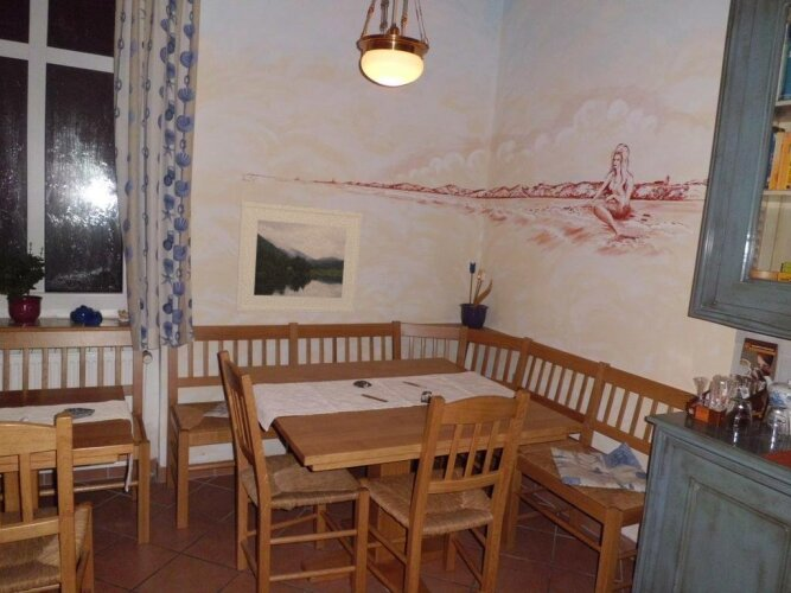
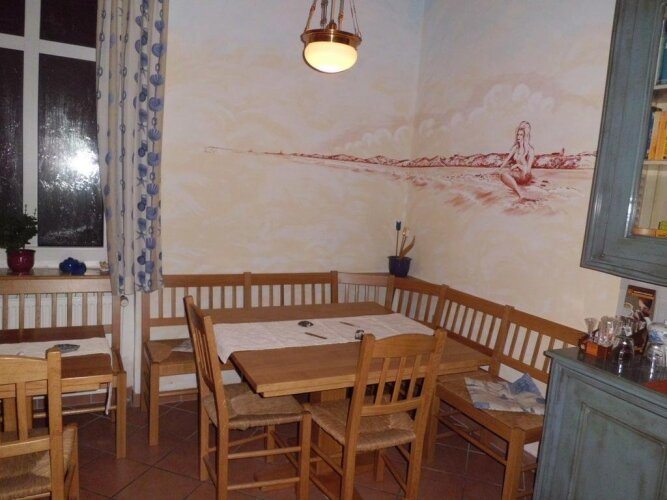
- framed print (300, 260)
